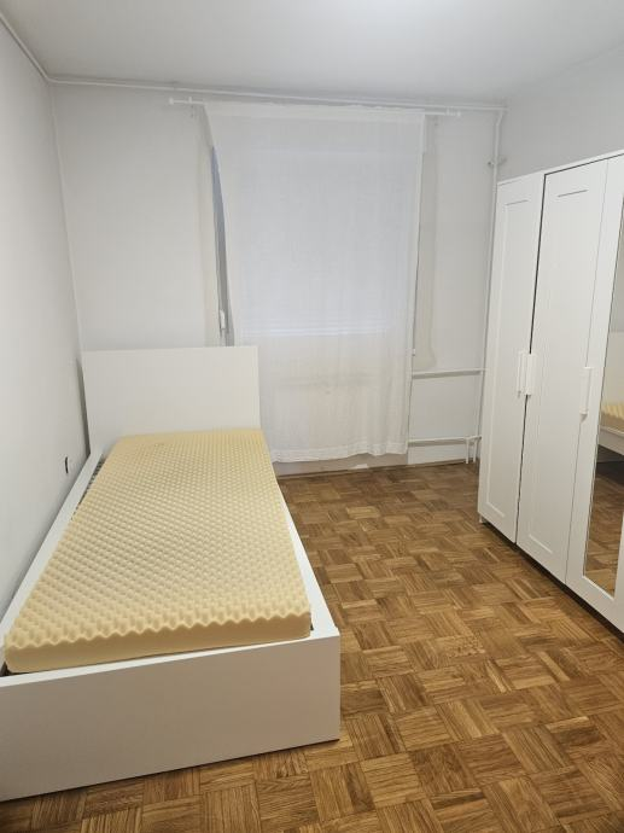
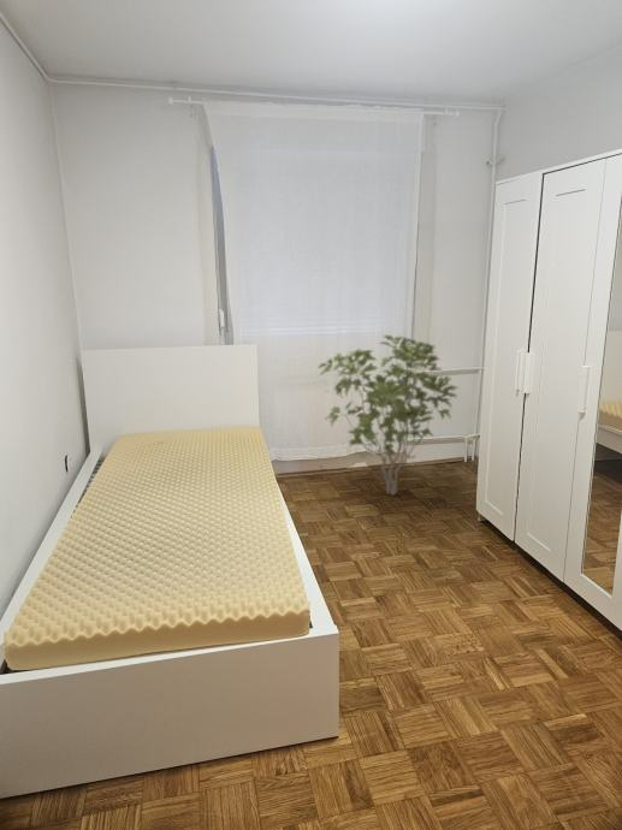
+ shrub (392, 416)
